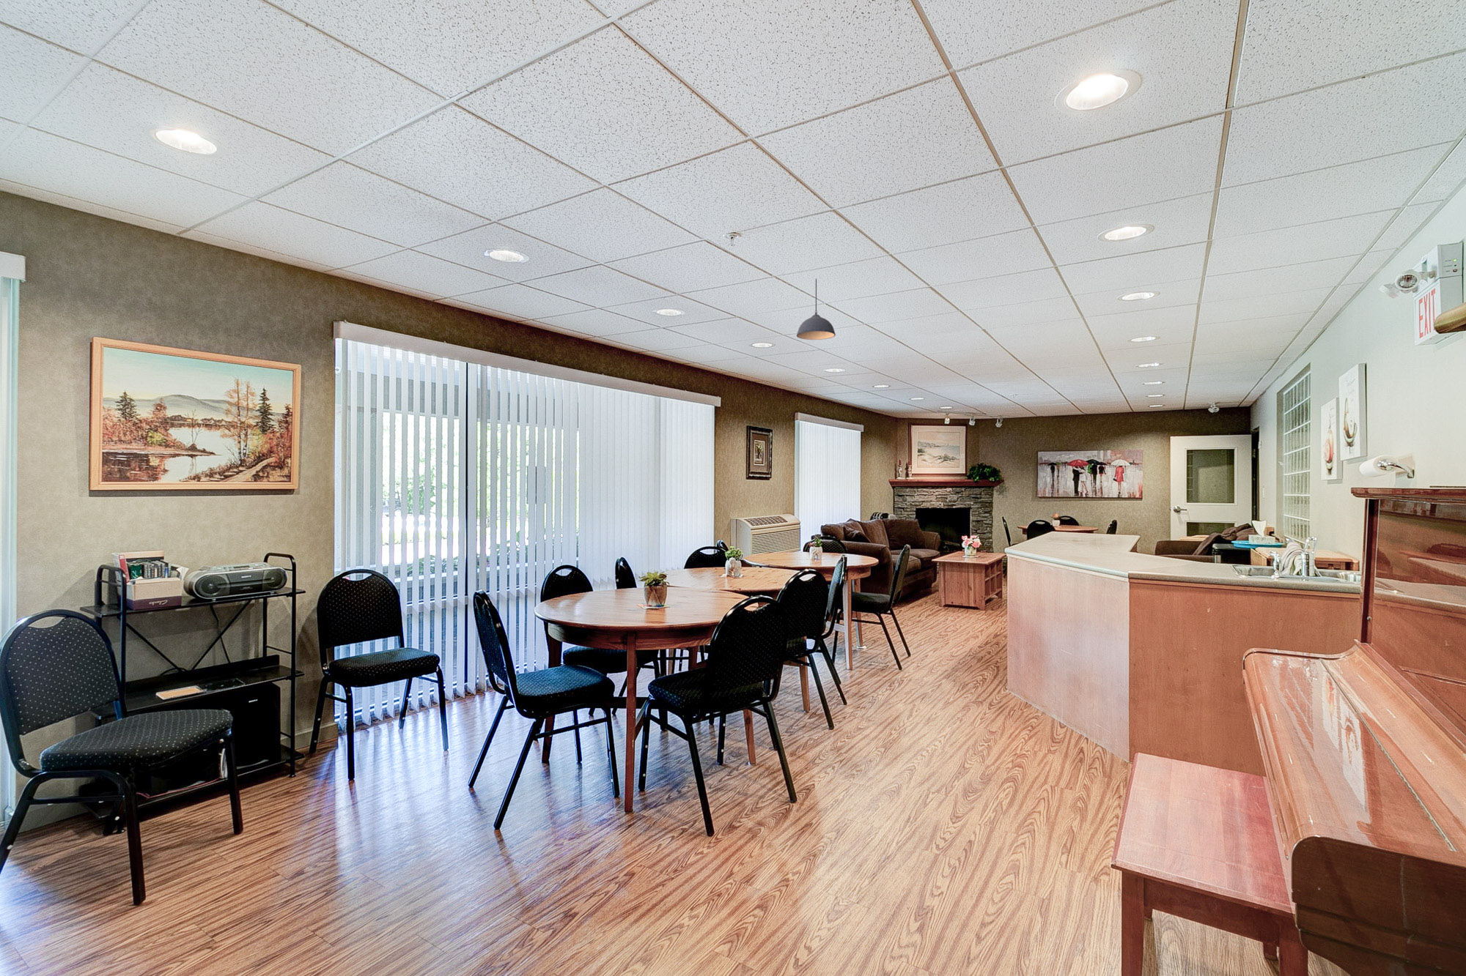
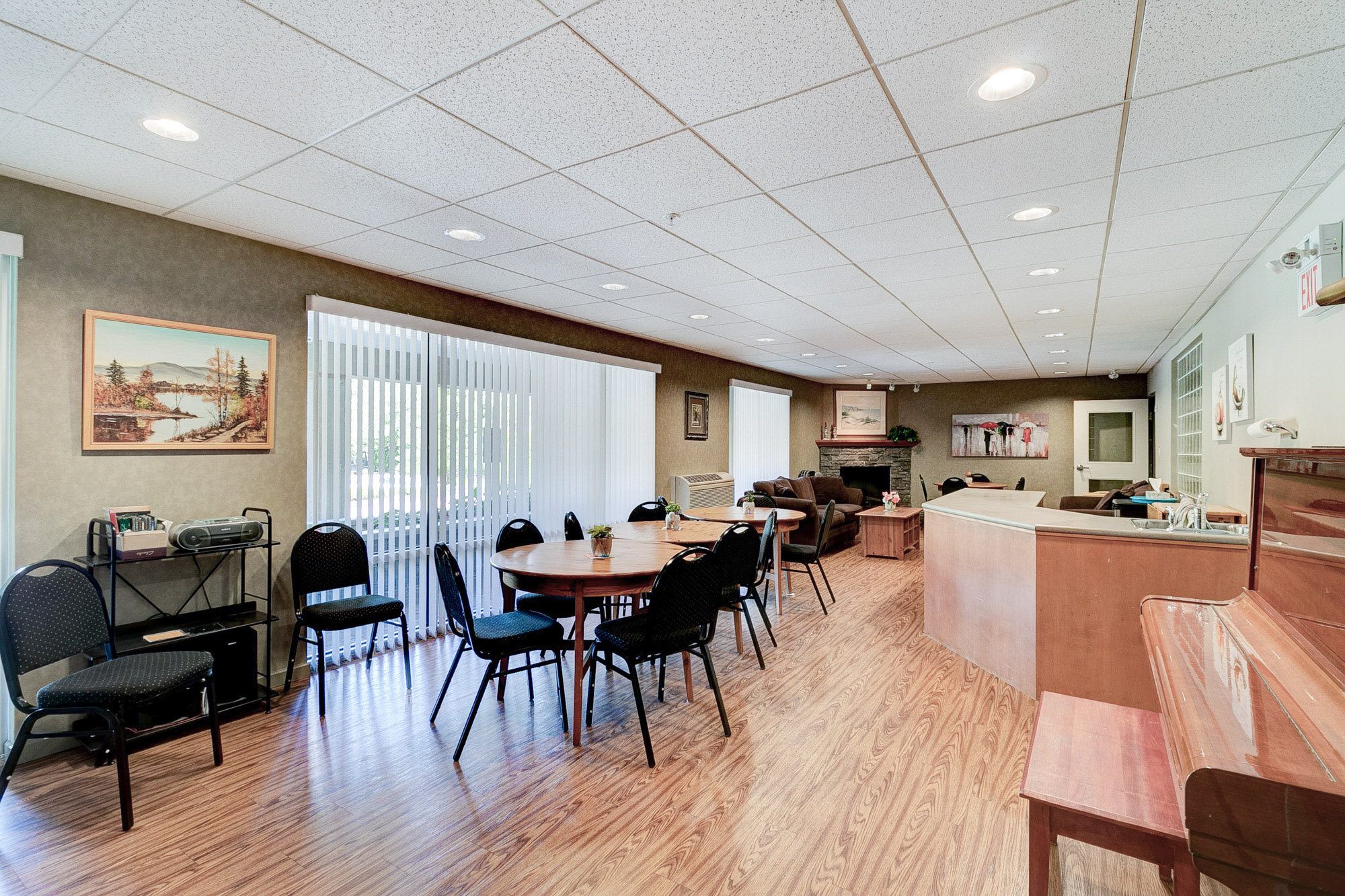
- pendant light (815, 307)
